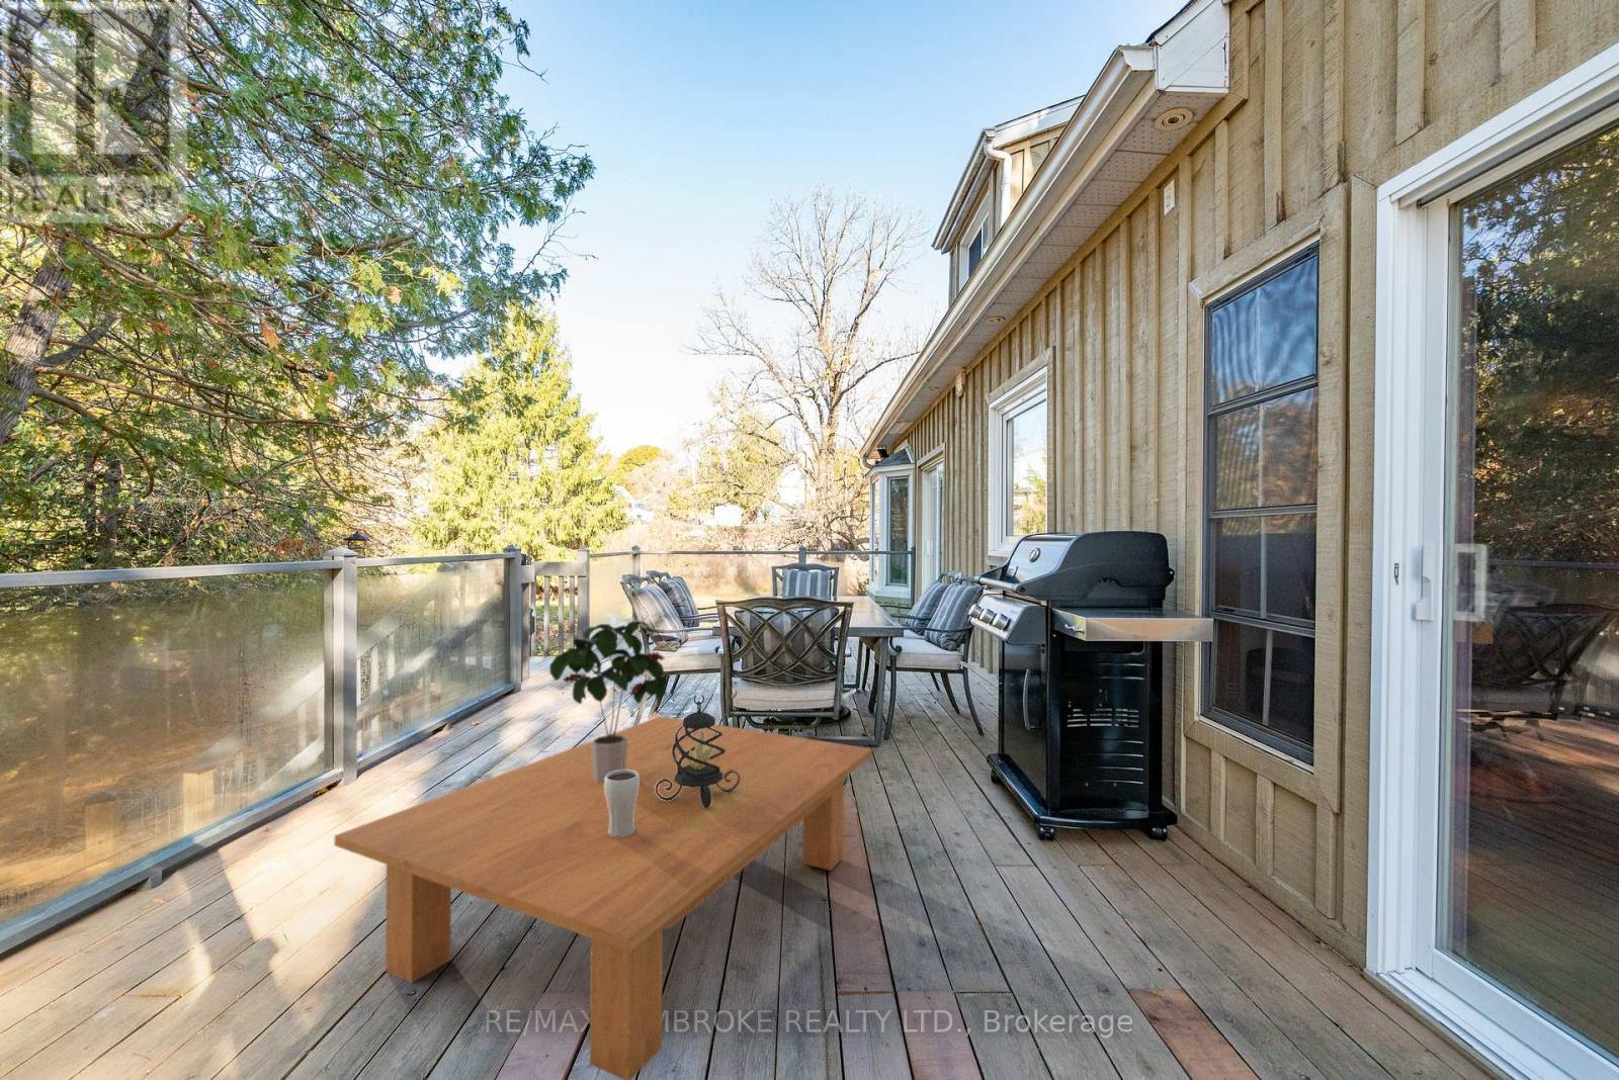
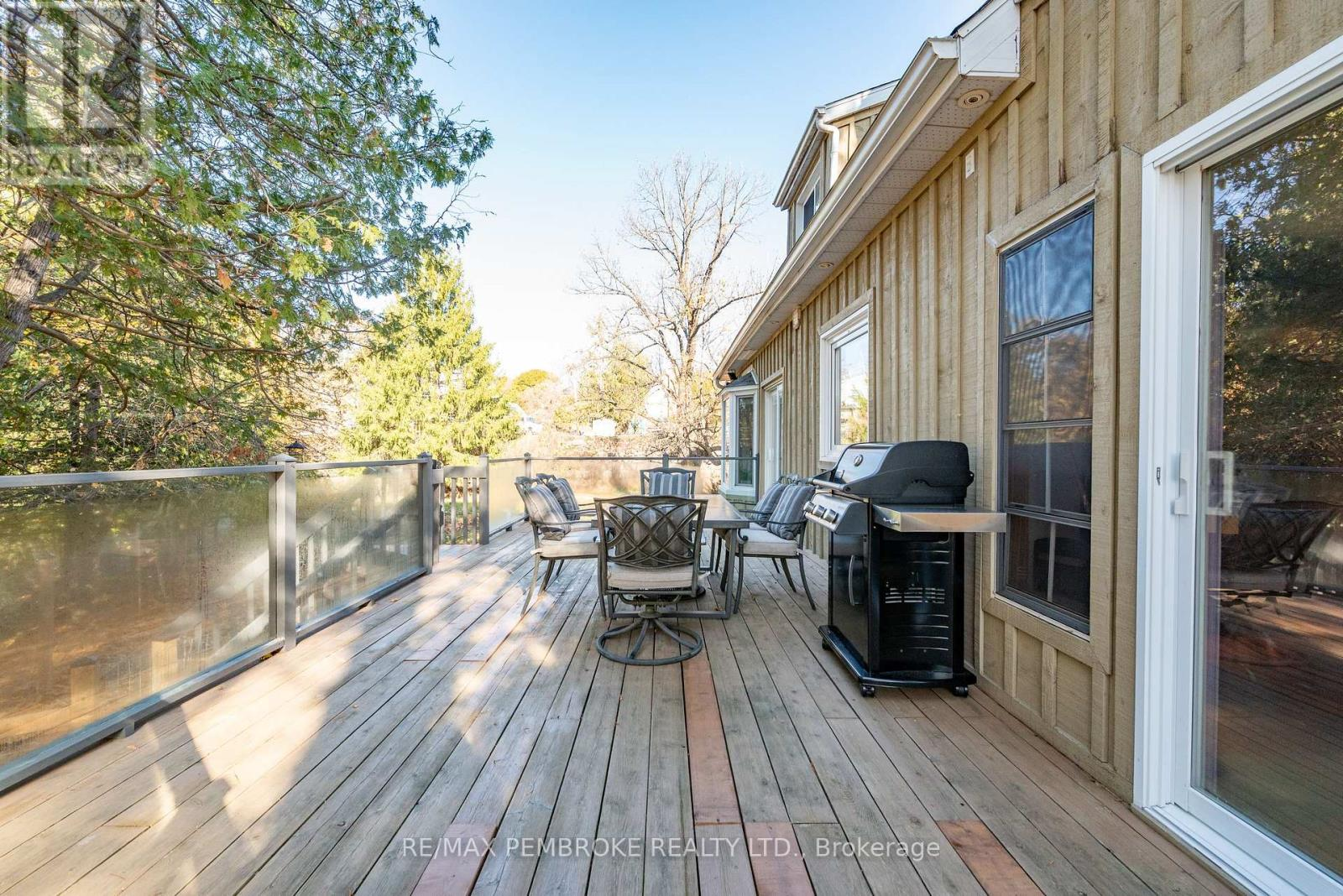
- lantern (698, 744)
- coffee table (650, 845)
- potted plant (614, 699)
- drinking glass (621, 803)
